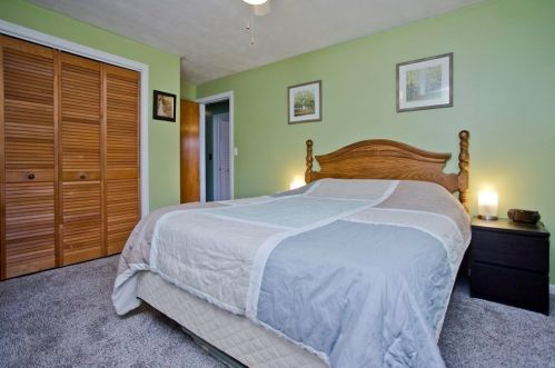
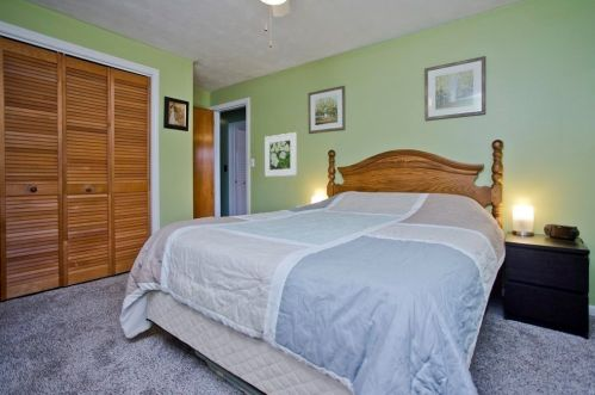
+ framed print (279, 155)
